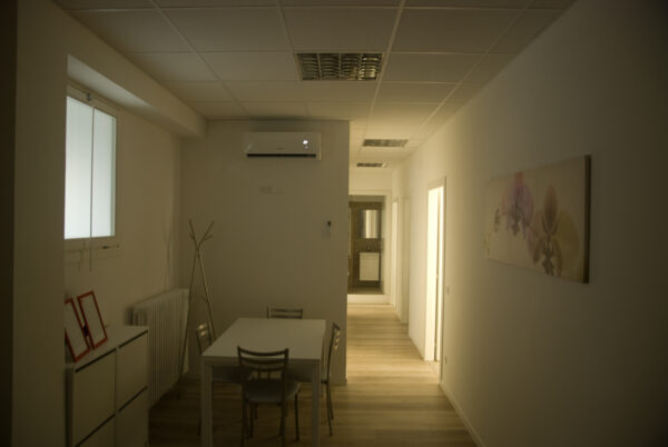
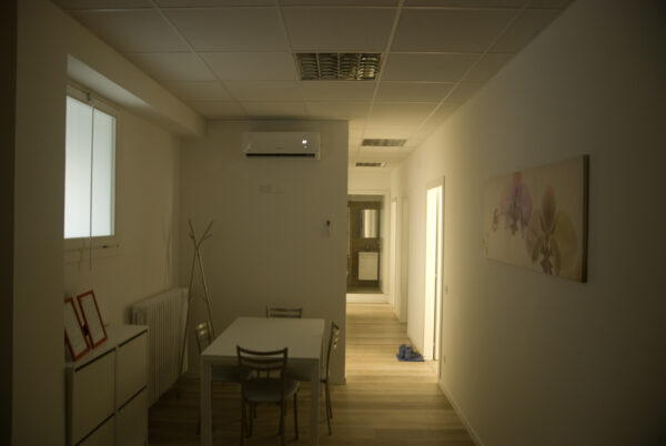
+ boots (408, 351)
